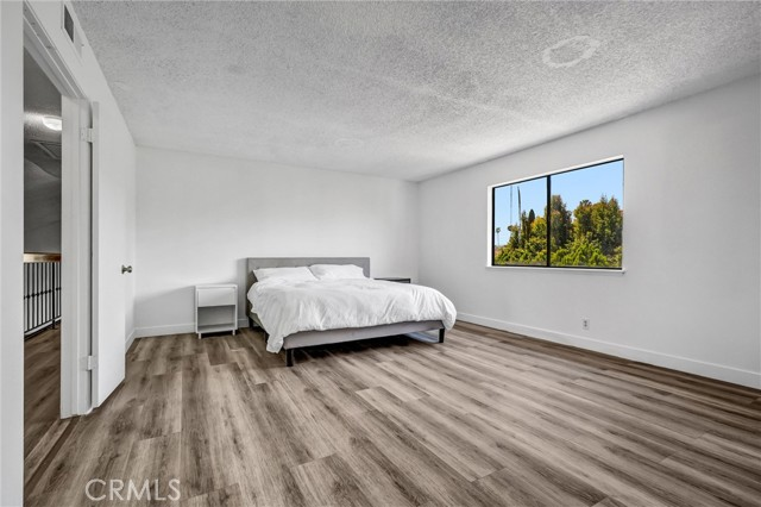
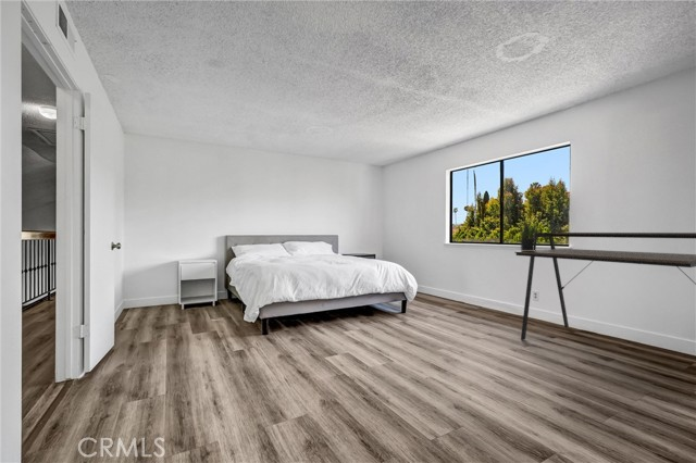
+ potted plant (527, 234)
+ desk (618, 262)
